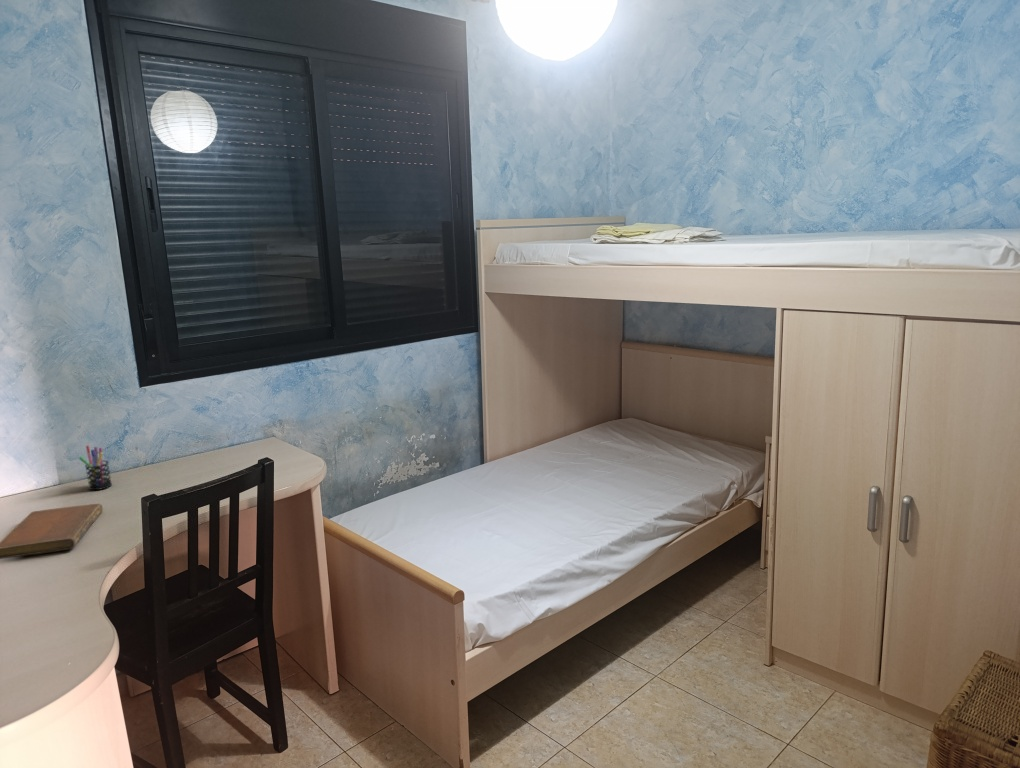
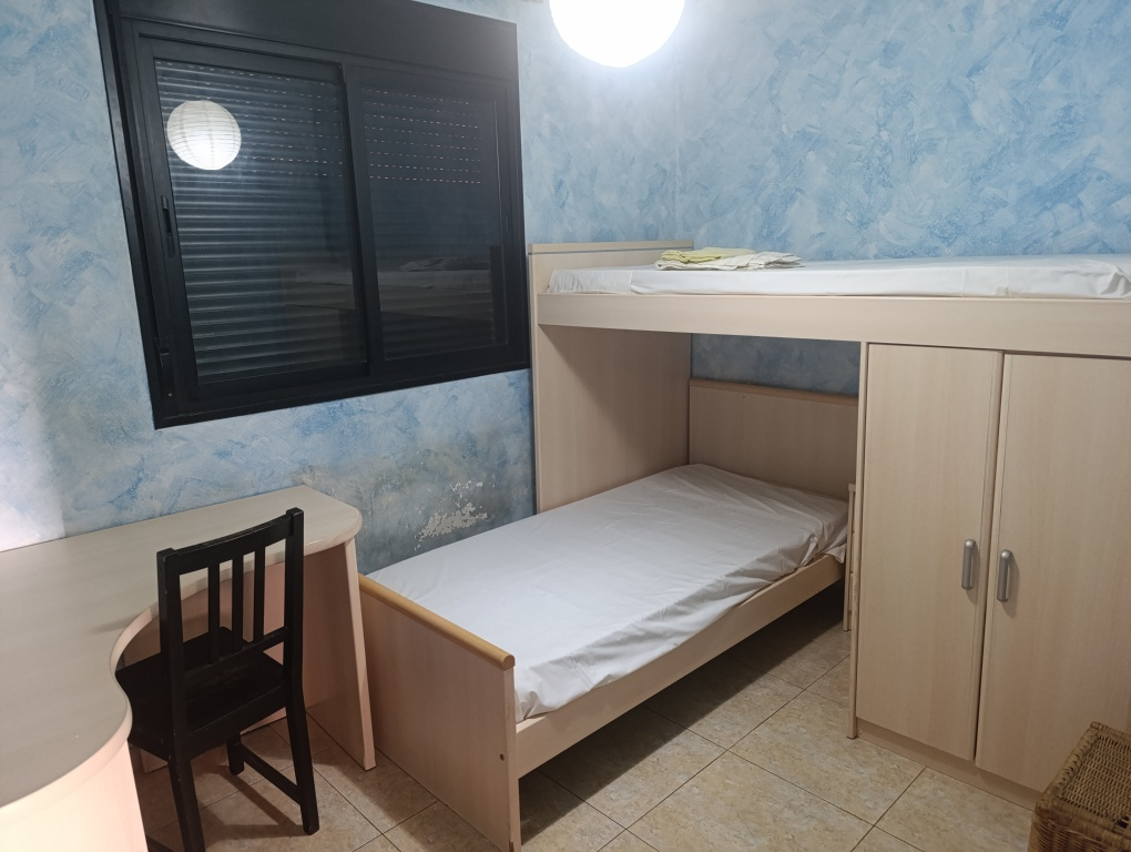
- notebook (52, 528)
- pen holder (94, 467)
